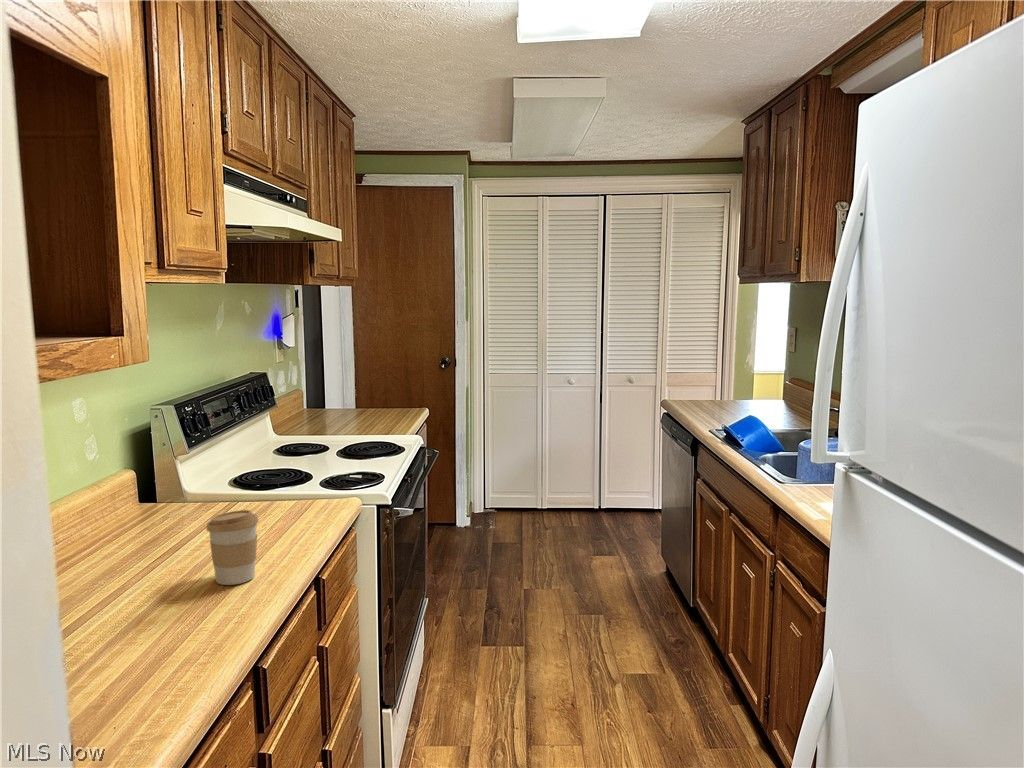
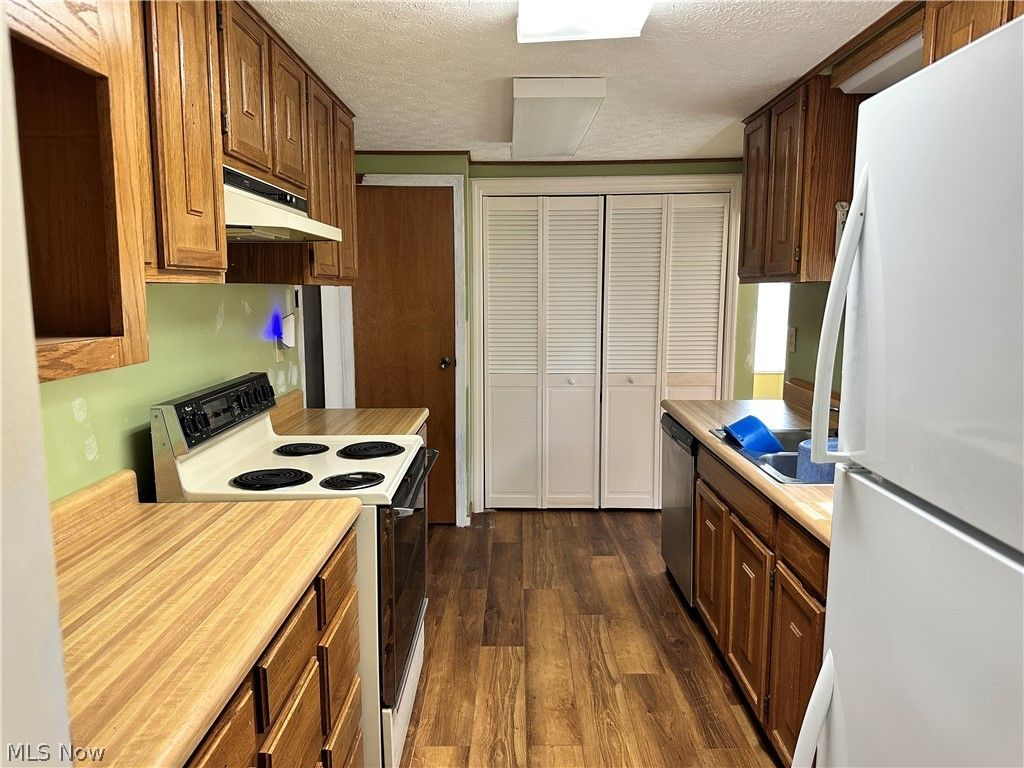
- coffee cup (233, 545)
